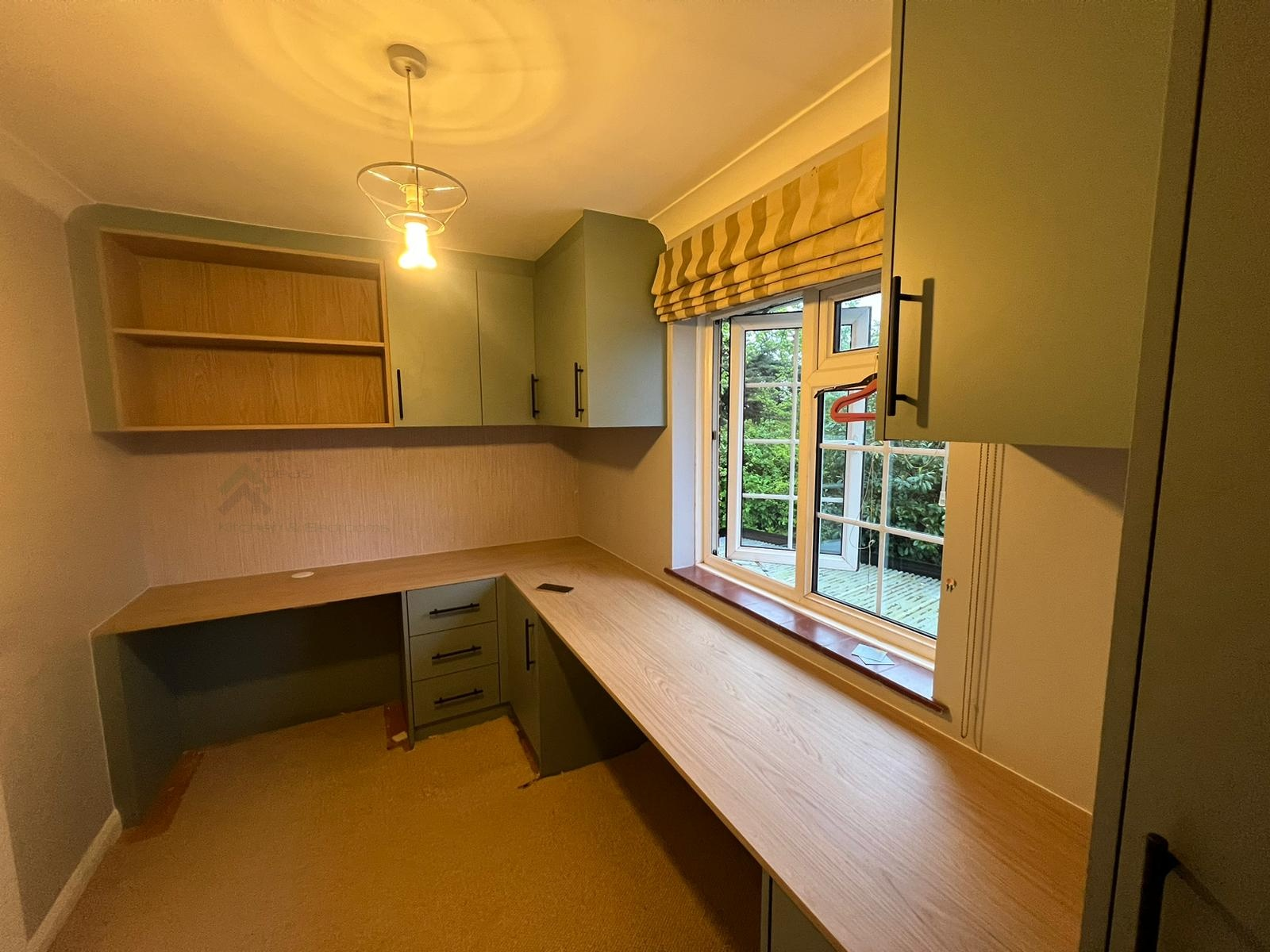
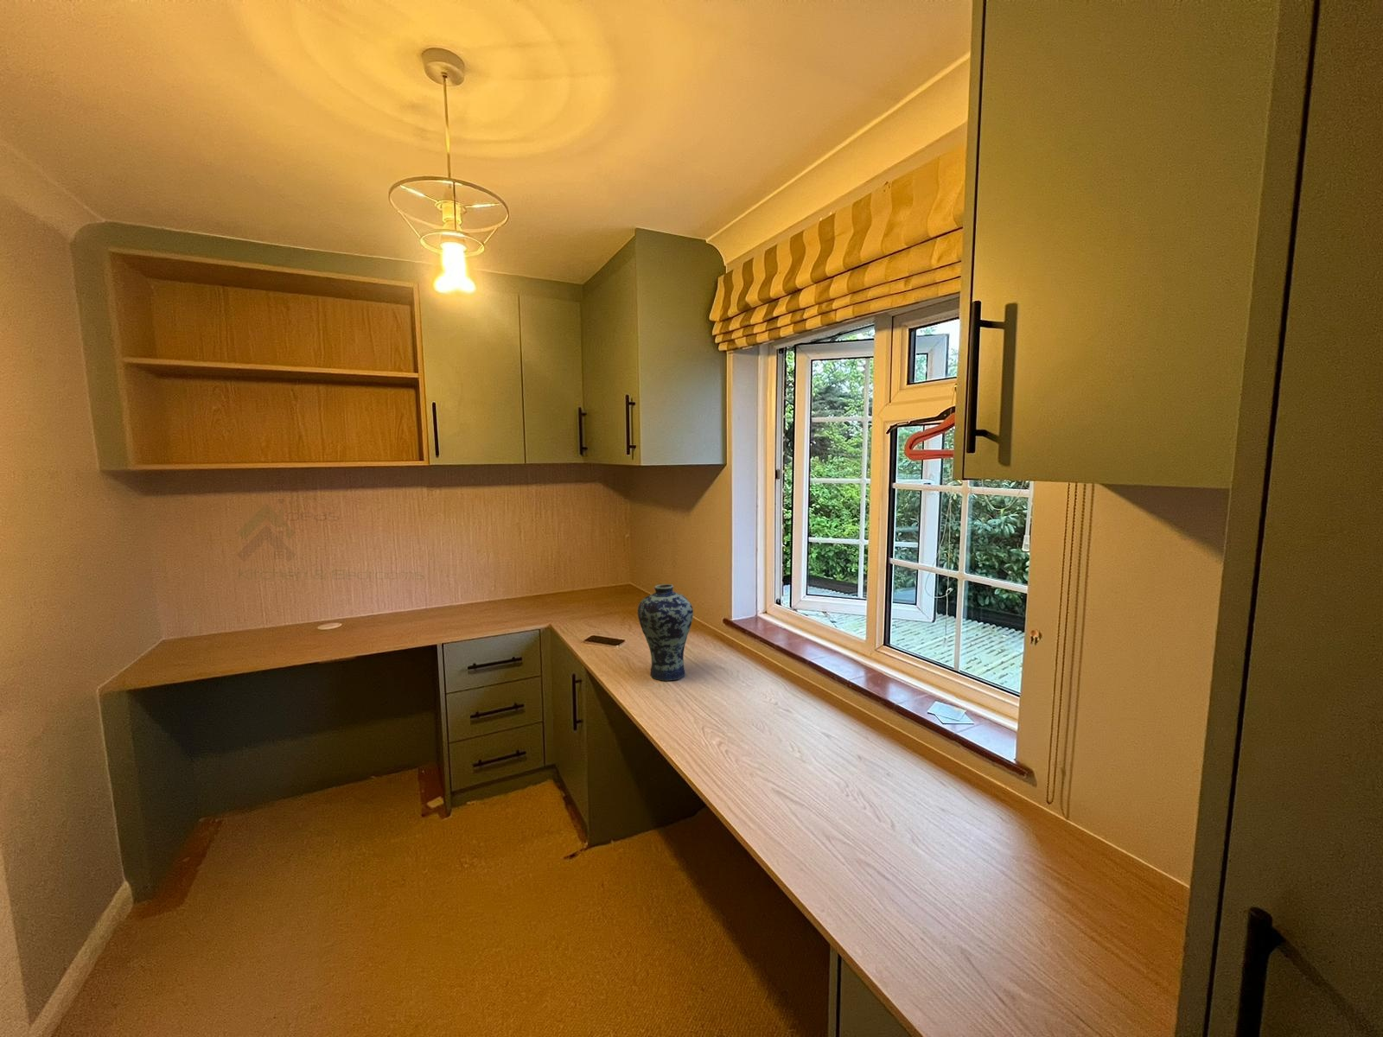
+ vase (664, 630)
